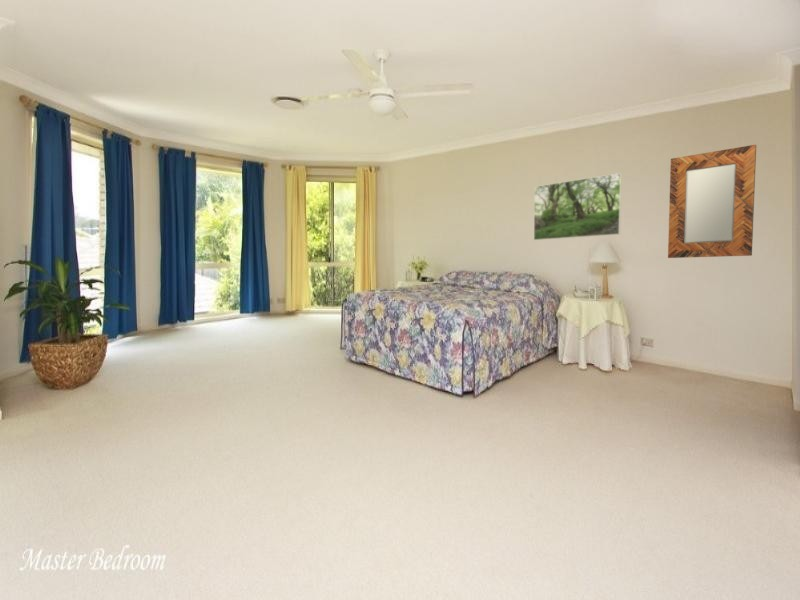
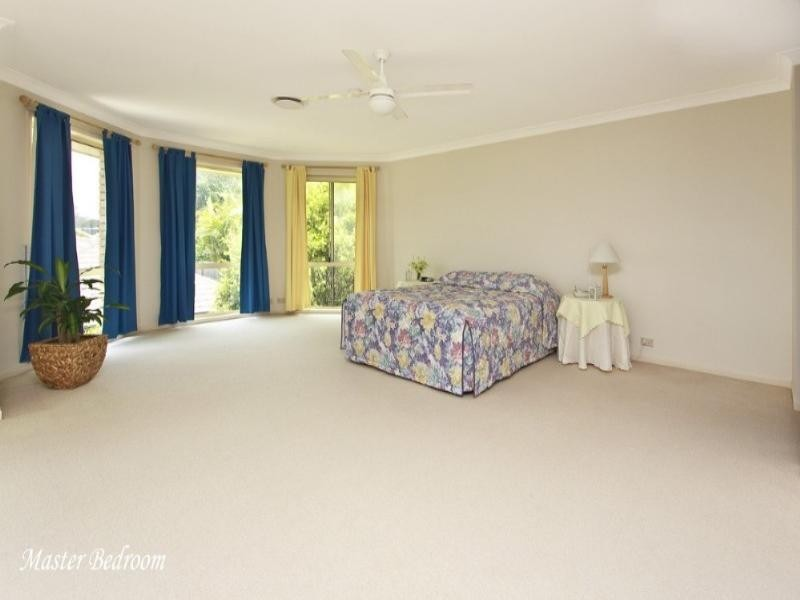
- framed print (574, 209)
- home mirror (709, 204)
